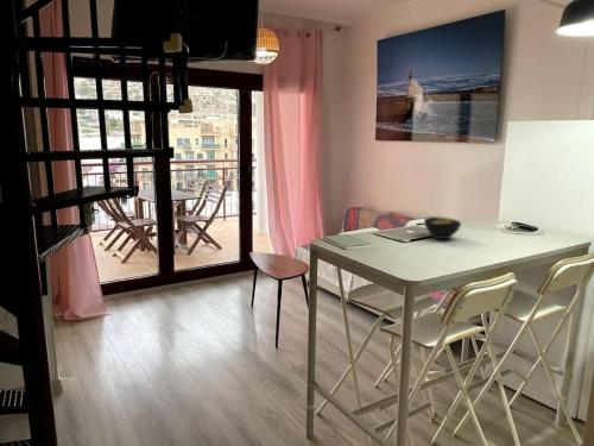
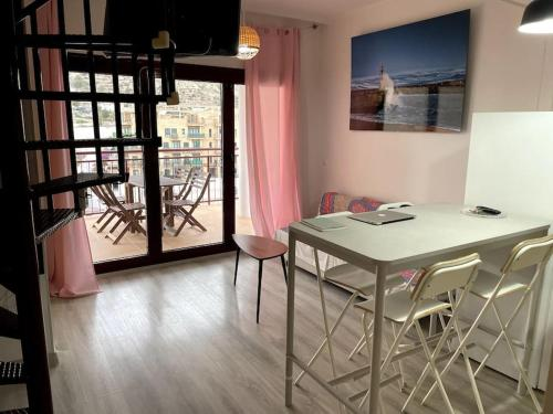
- bowl (442, 227)
